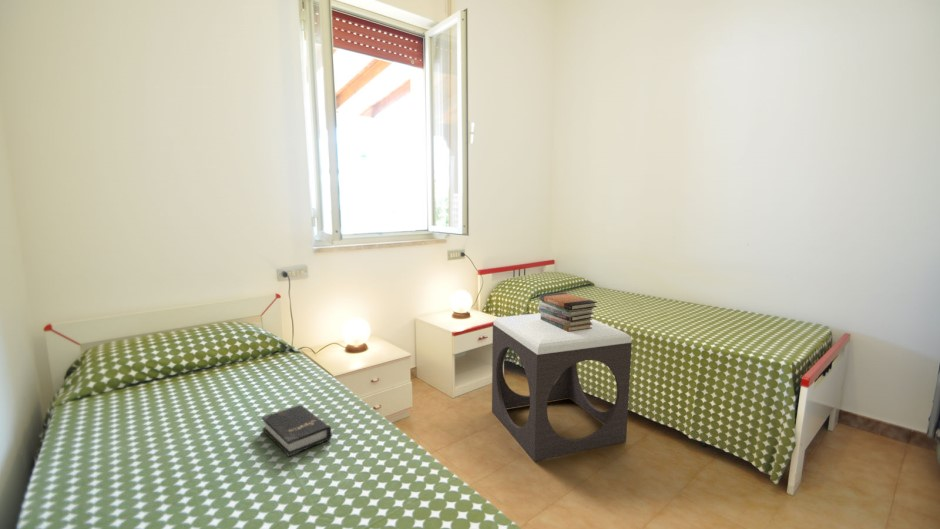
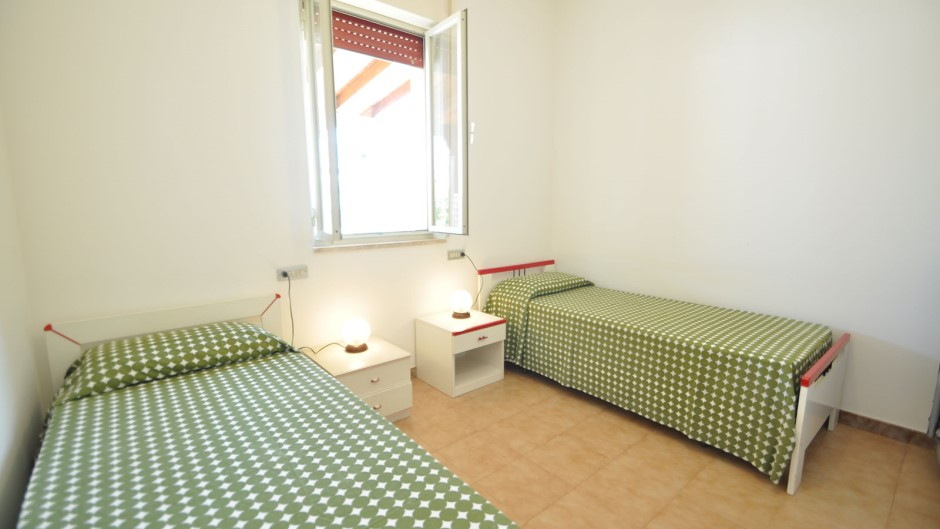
- footstool (556, 374)
- hardback book (296, 427)
- book stack (565, 310)
